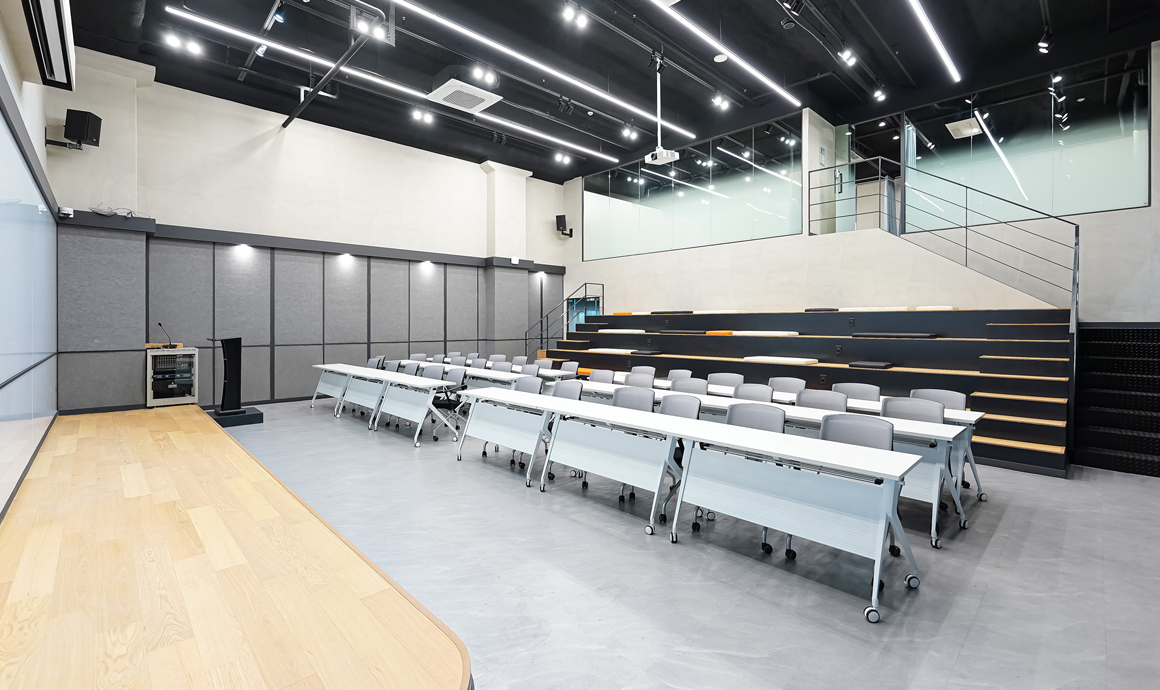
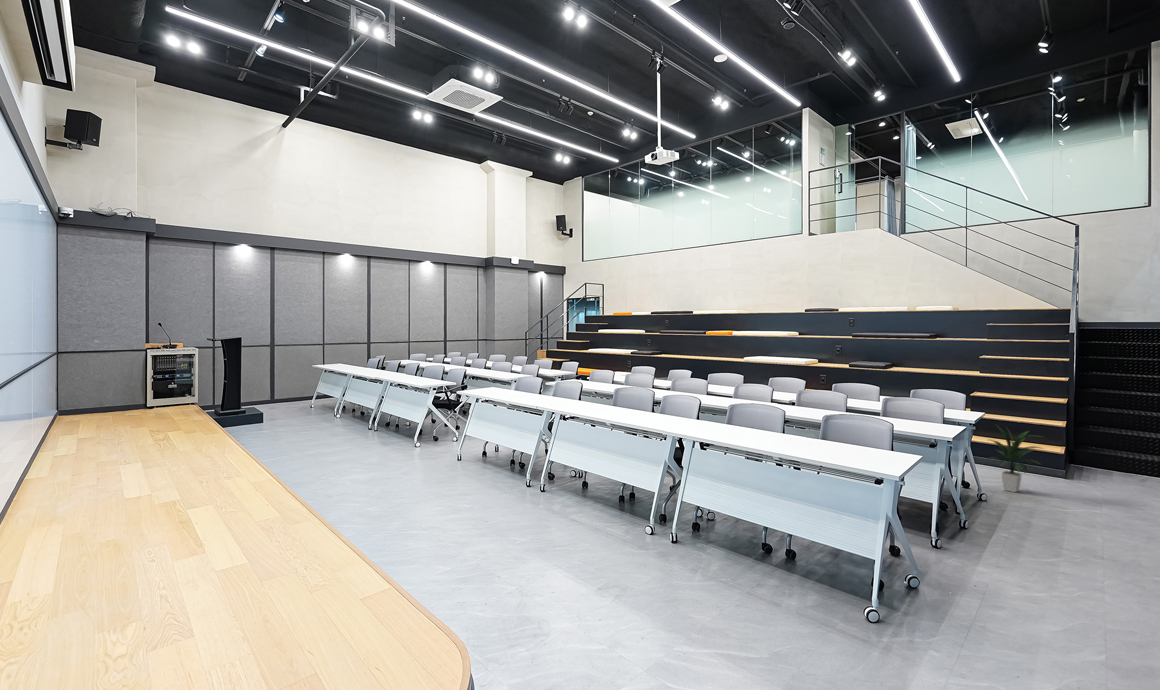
+ indoor plant (1014, 458)
